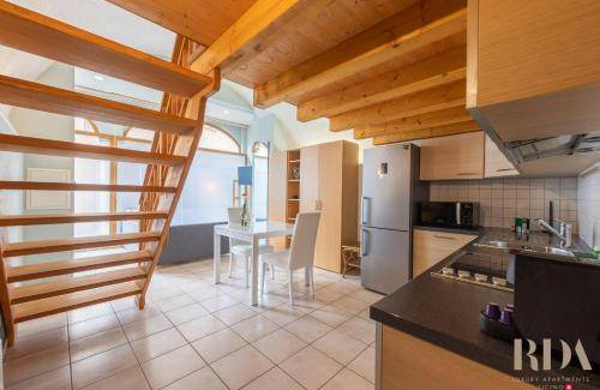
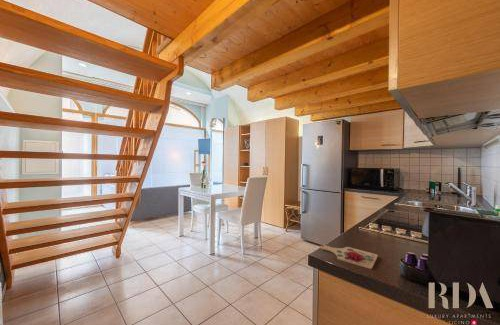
+ cutting board (345, 251)
